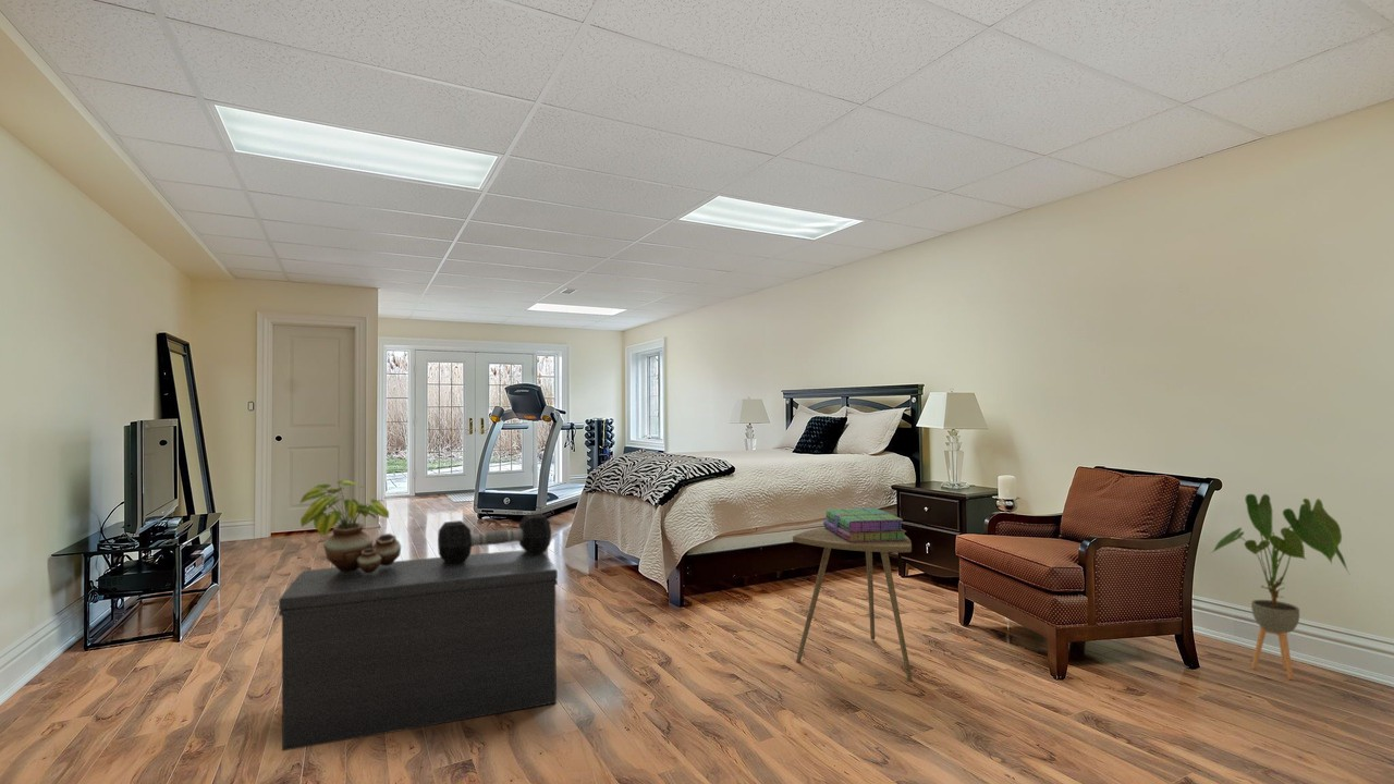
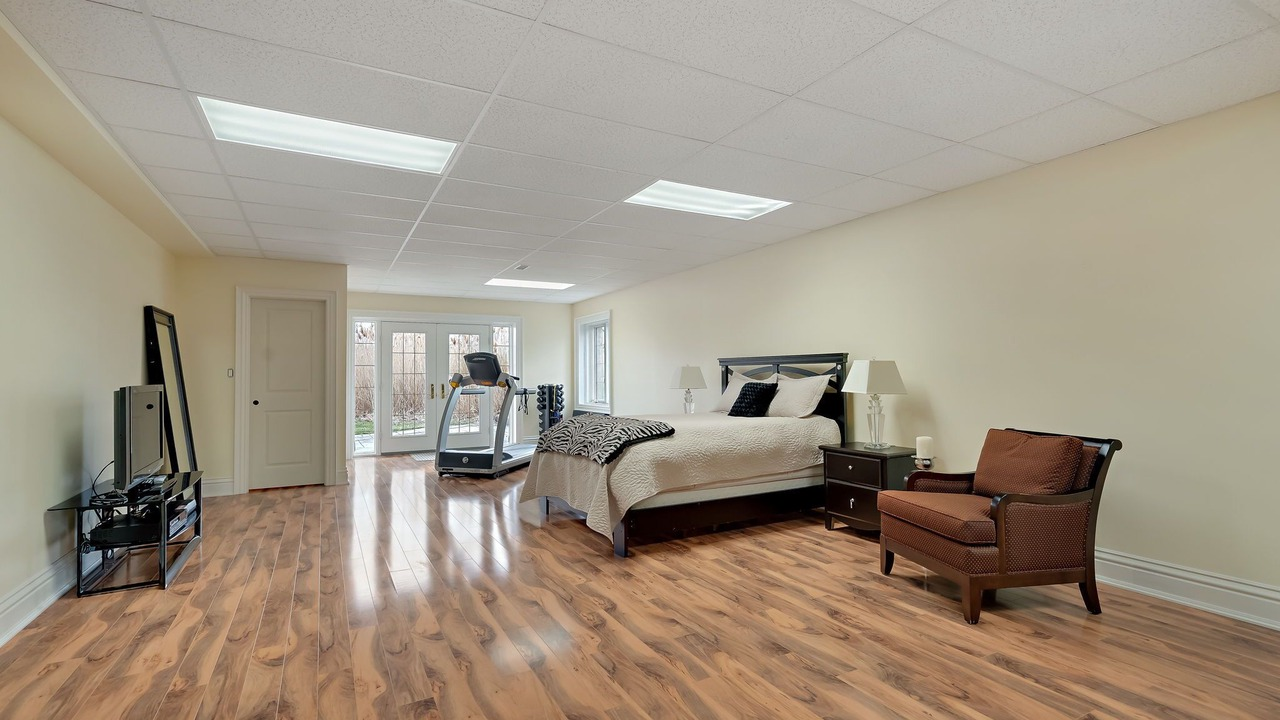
- house plant (1284, 583)
- potted plant (348, 525)
- side table (868, 596)
- bench (429, 635)
- stack of books (863, 523)
- dumbbell (496, 537)
